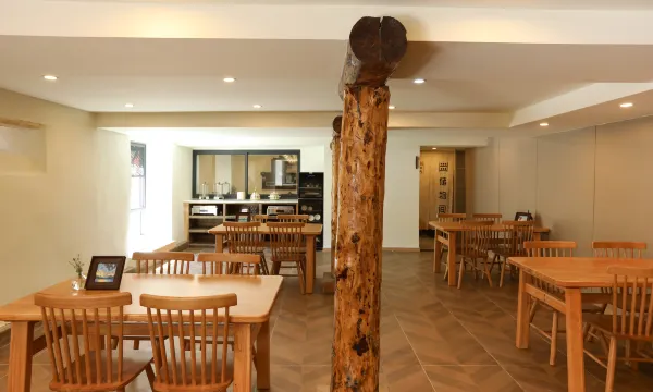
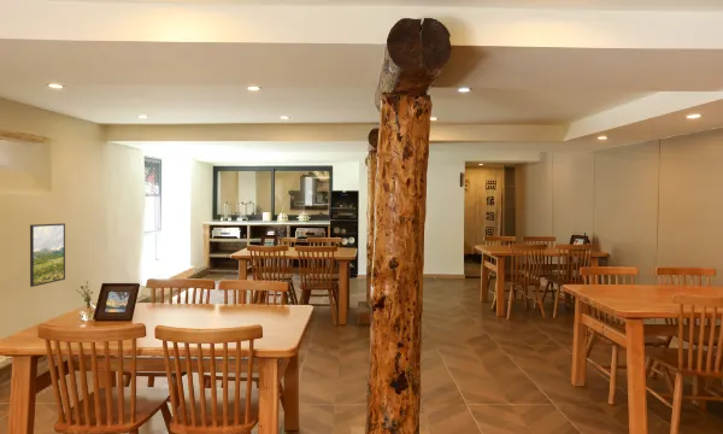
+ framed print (48, 253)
